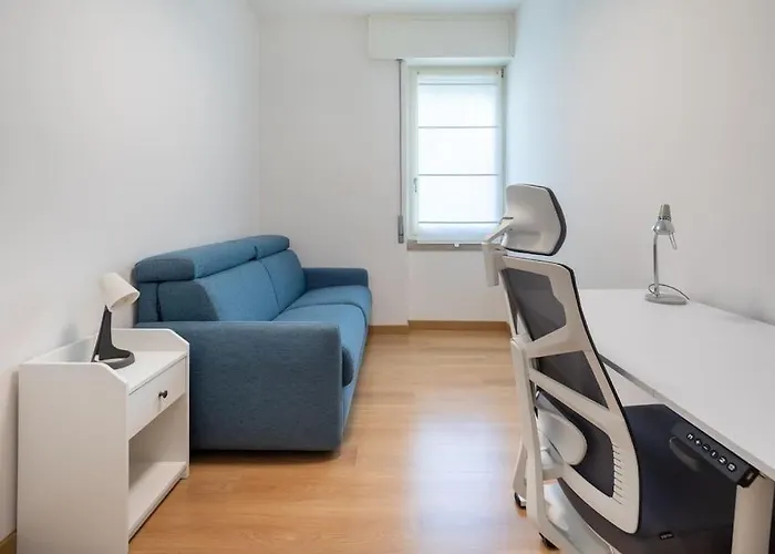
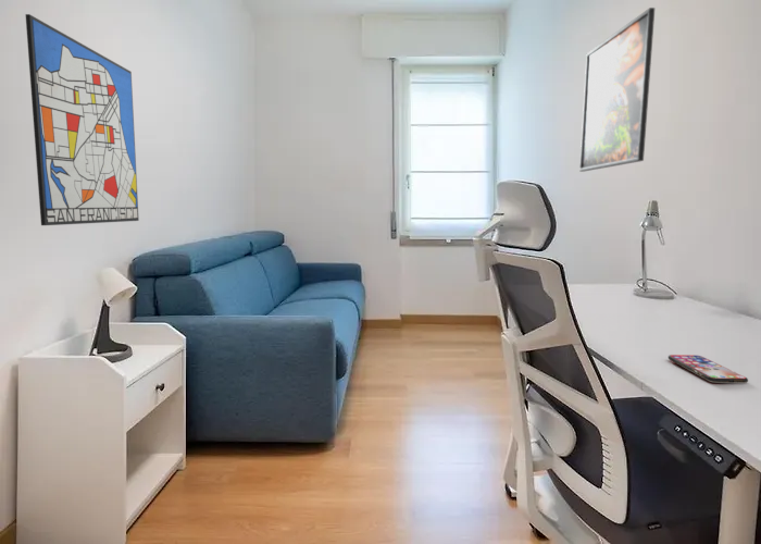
+ smartphone (704, 368)
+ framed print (611, 101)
+ wall art (92, 137)
